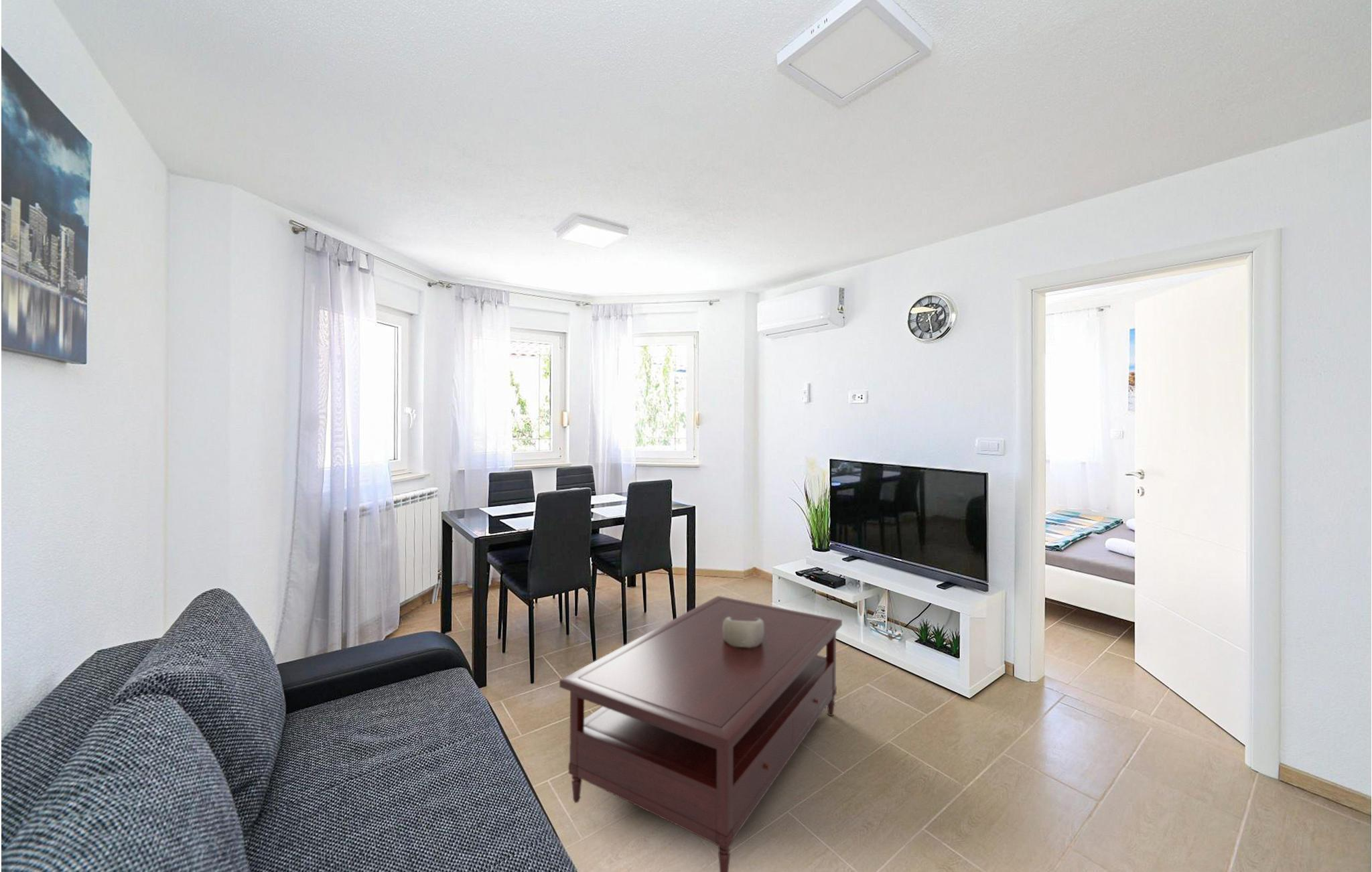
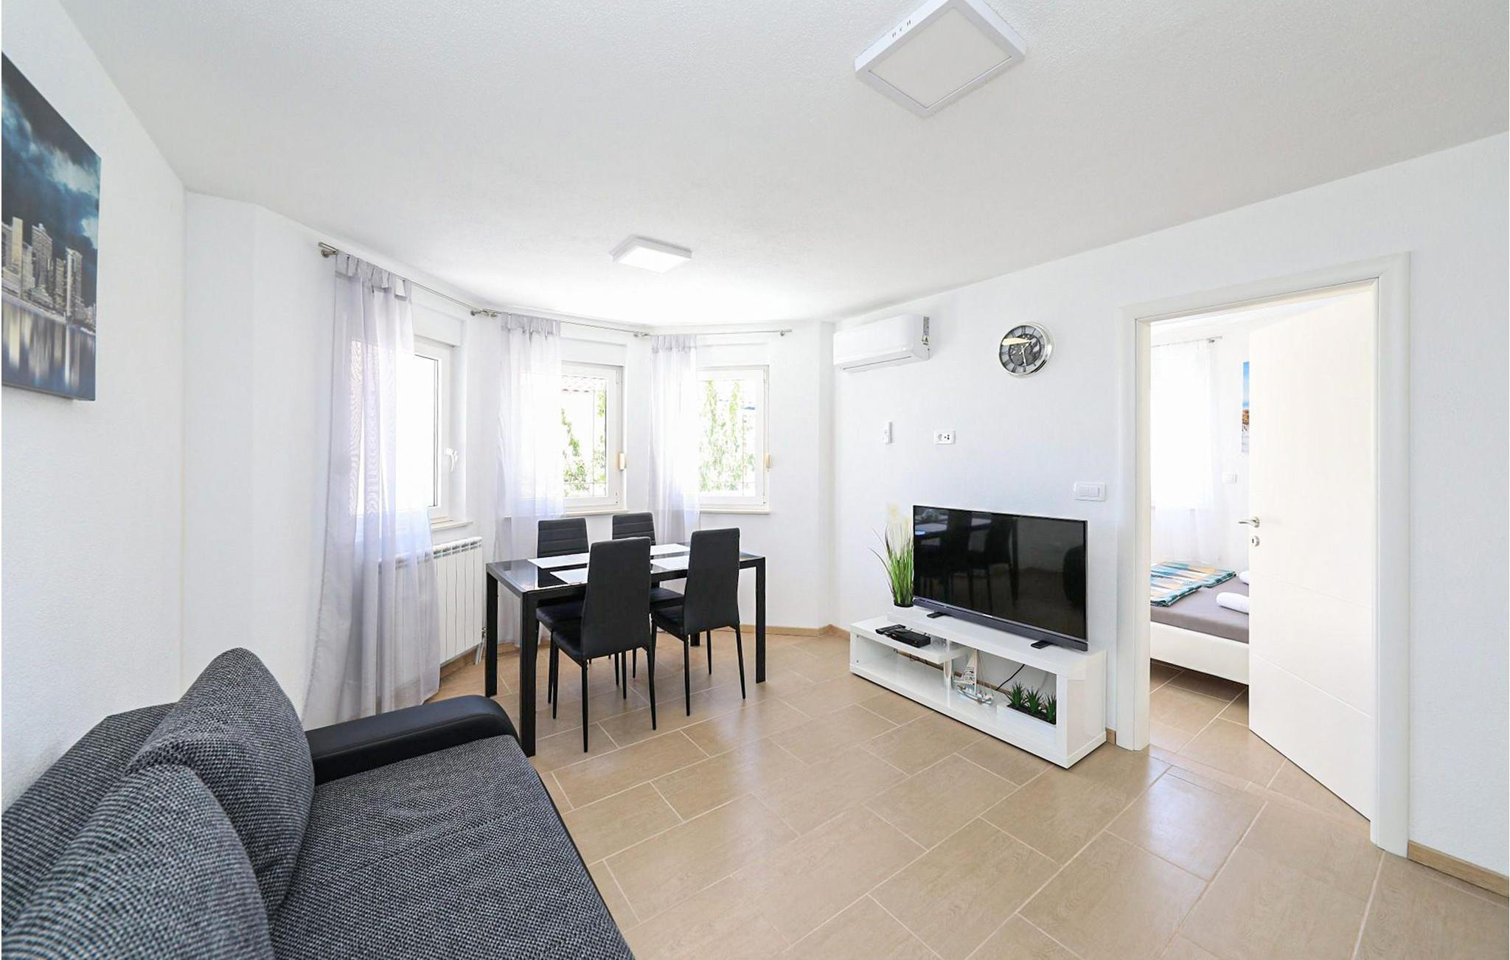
- decorative bowl (743, 629)
- coffee table (721, 699)
